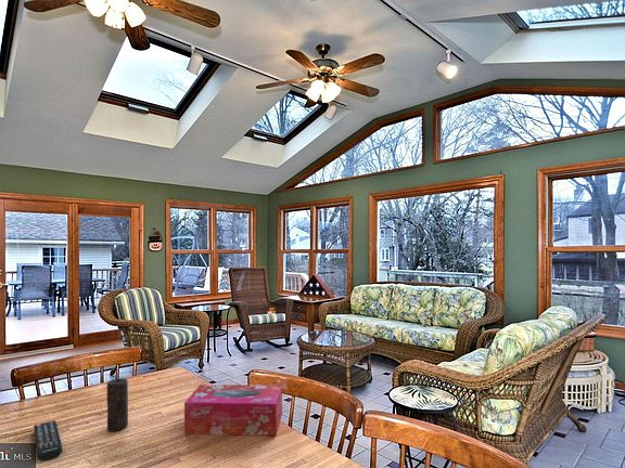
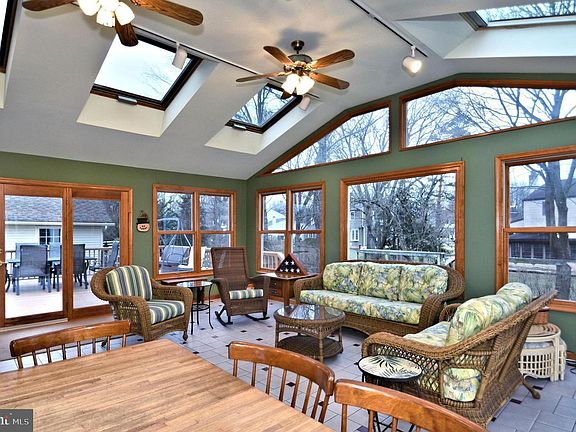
- remote control (47, 438)
- tissue box (235, 408)
- candle (117, 403)
